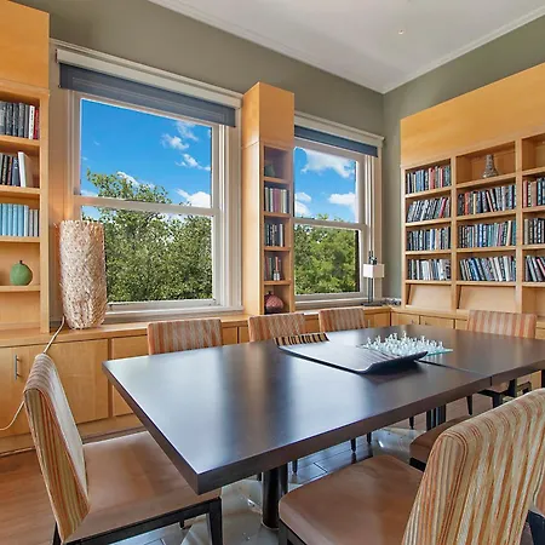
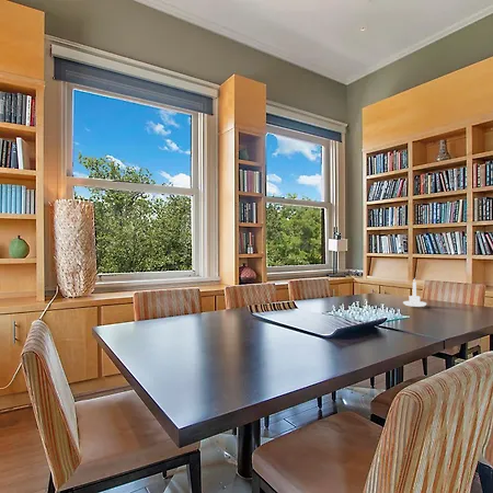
+ candle holder (414, 291)
